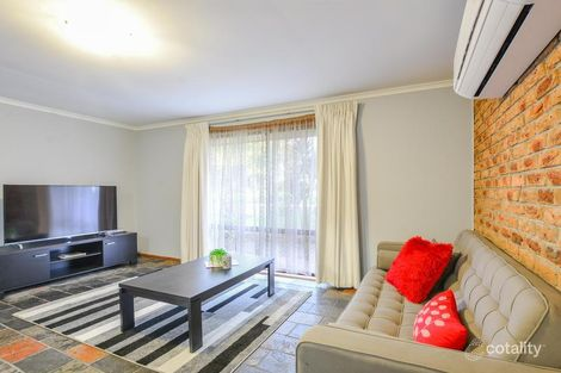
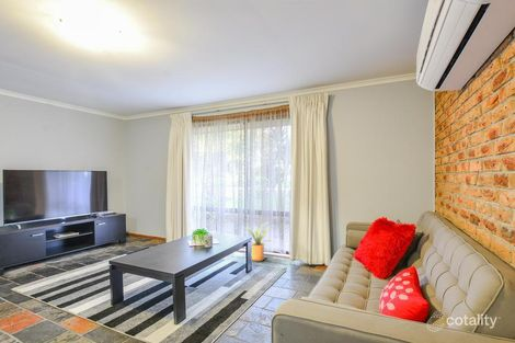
+ house plant (258, 239)
